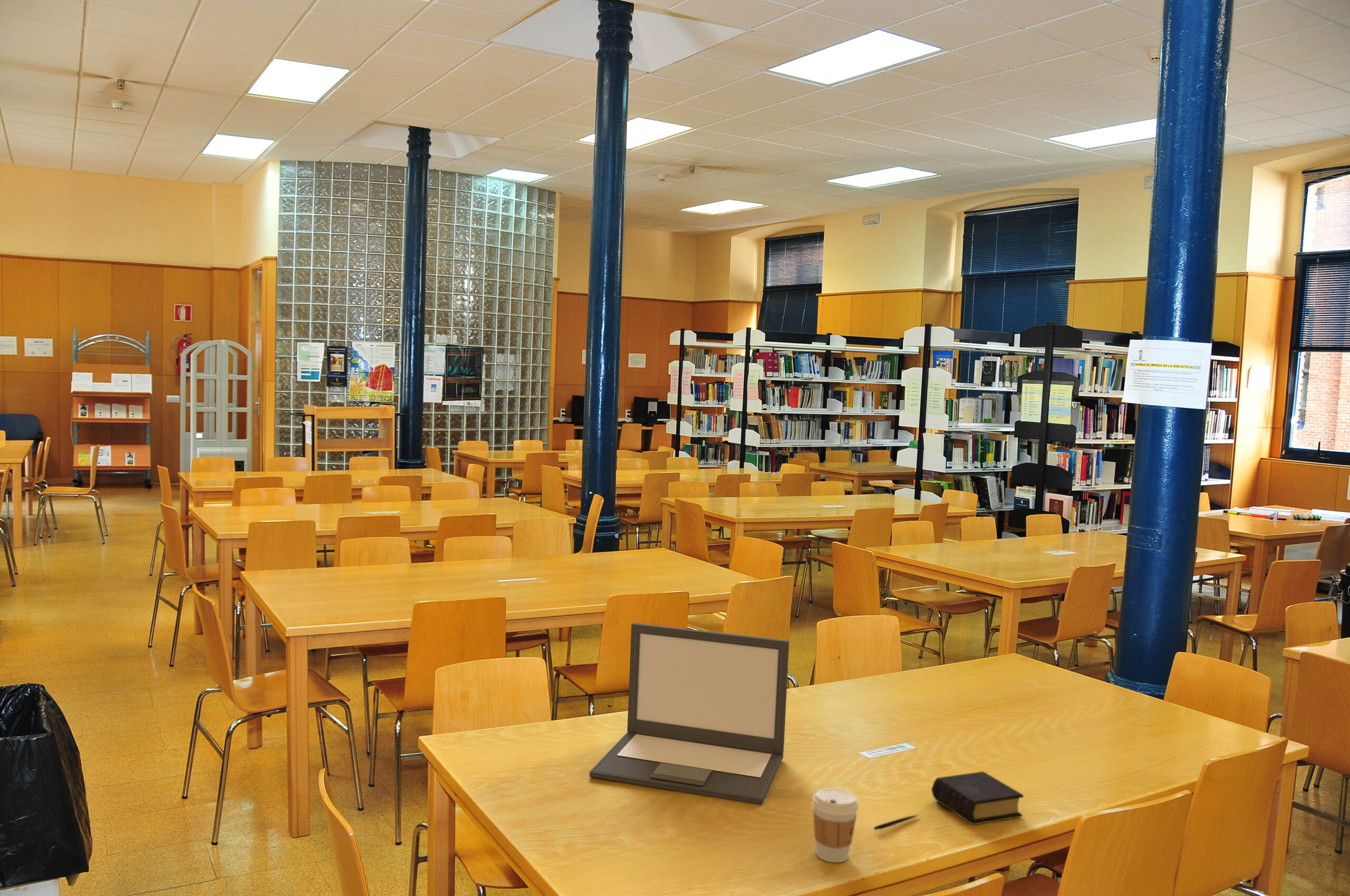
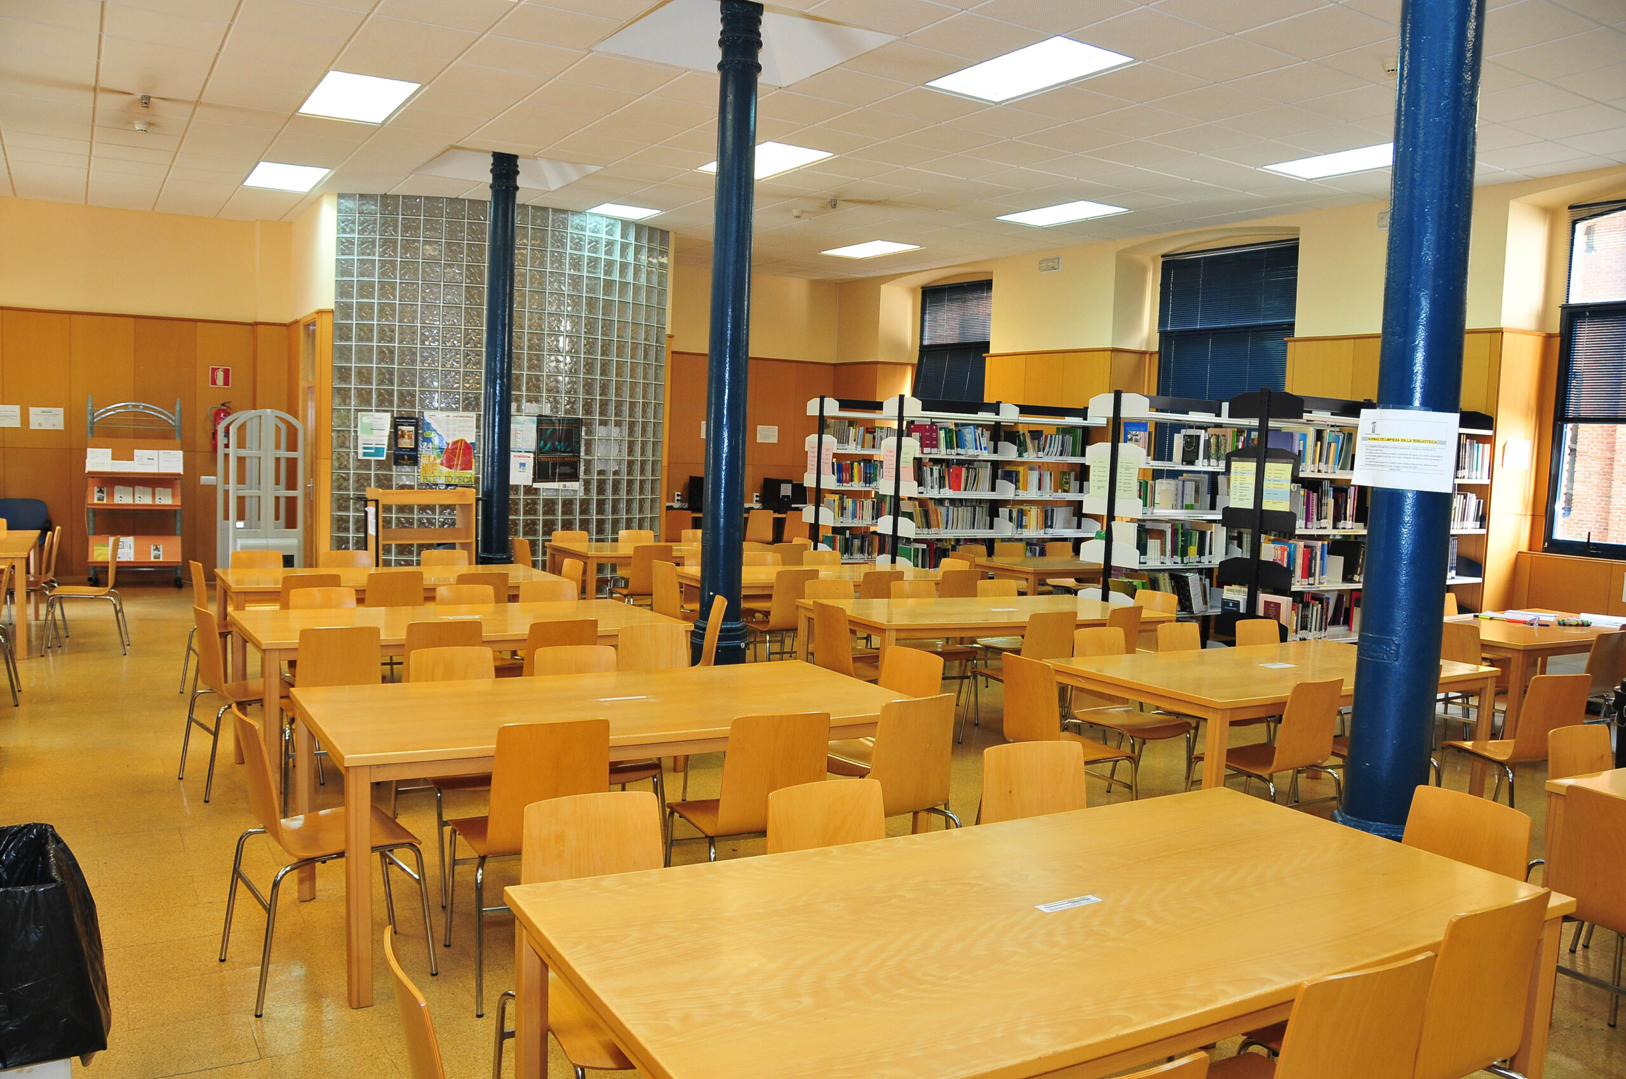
- laptop (692, 706)
- pen (898, 821)
- coffee cup (834, 824)
- book (976, 797)
